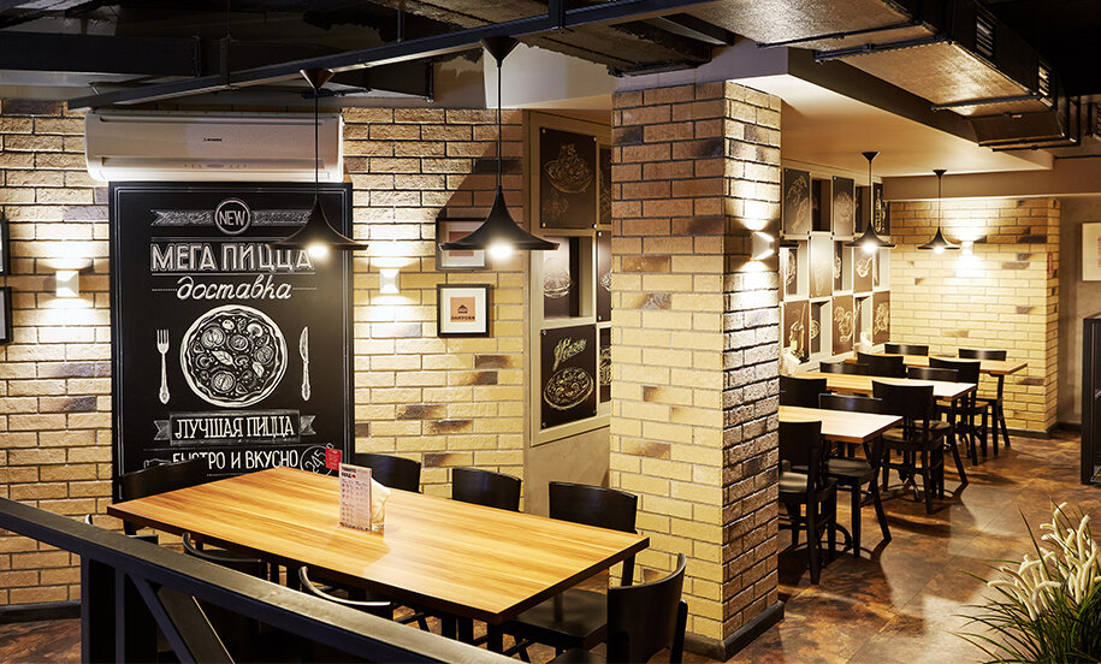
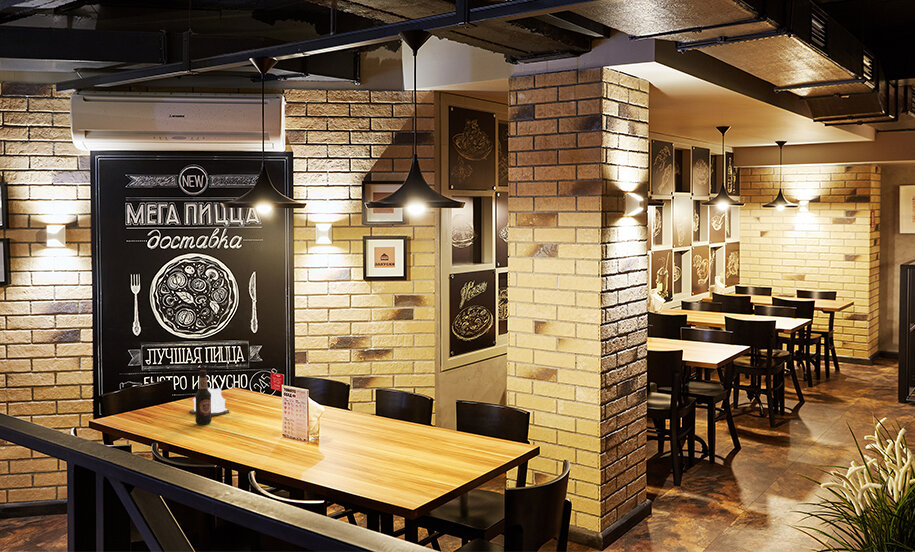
+ bottle (203, 396)
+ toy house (211, 399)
